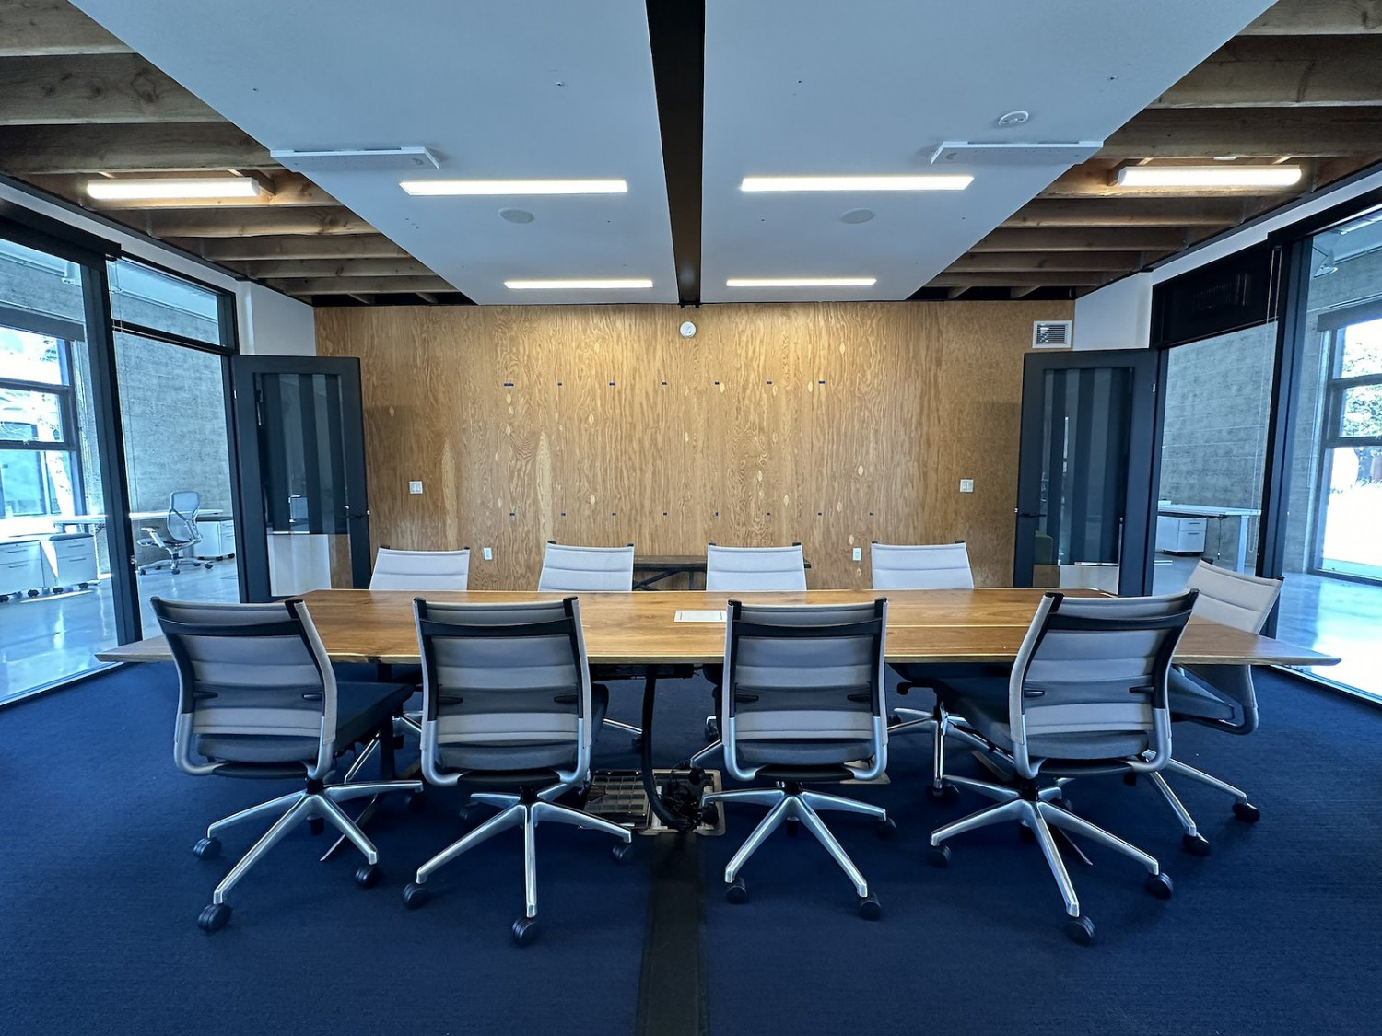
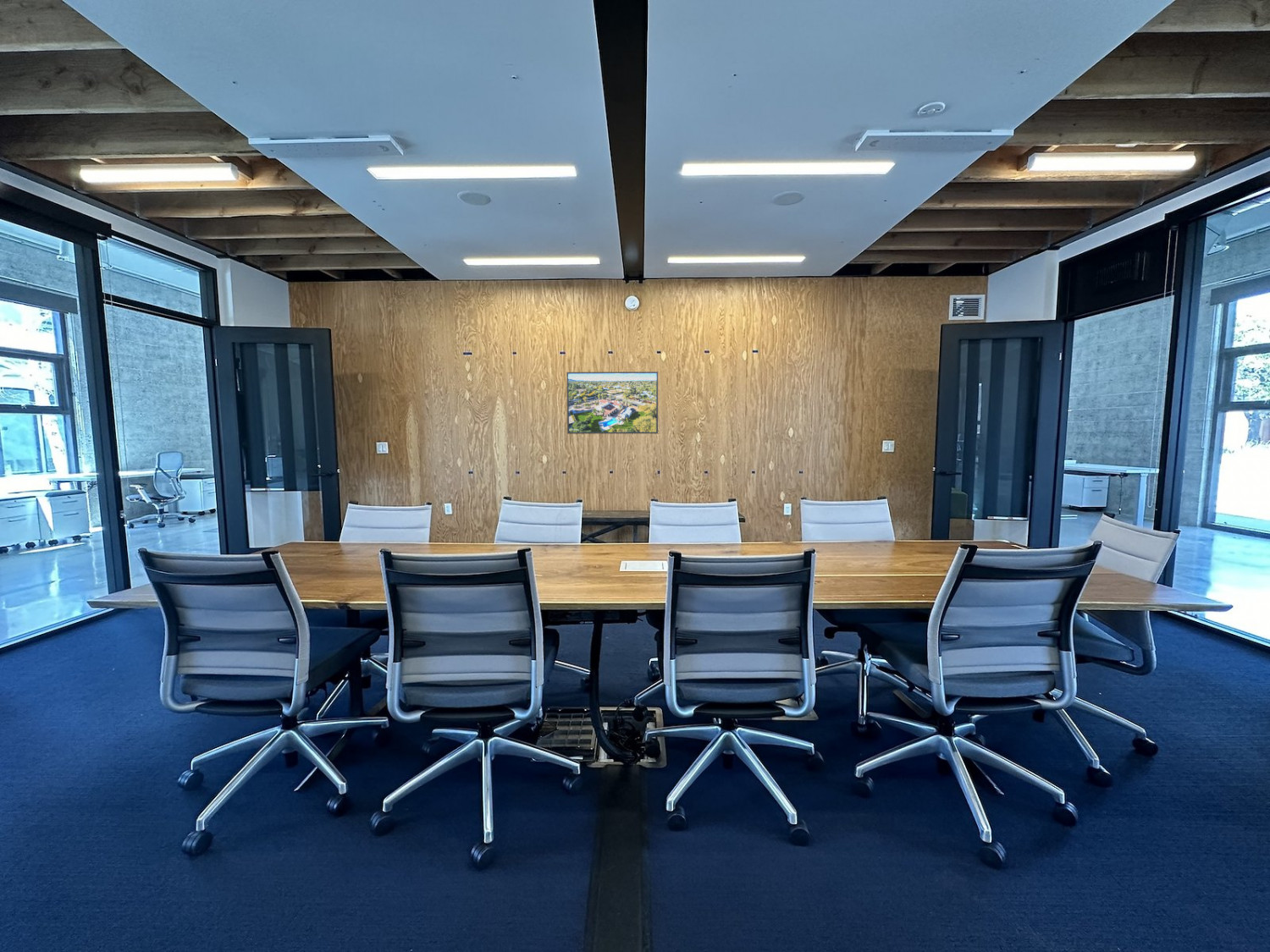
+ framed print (612, 403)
